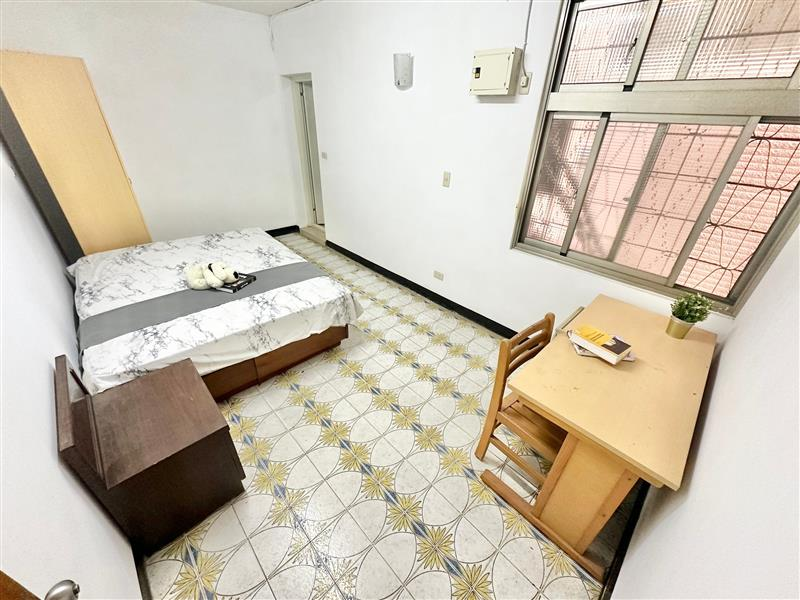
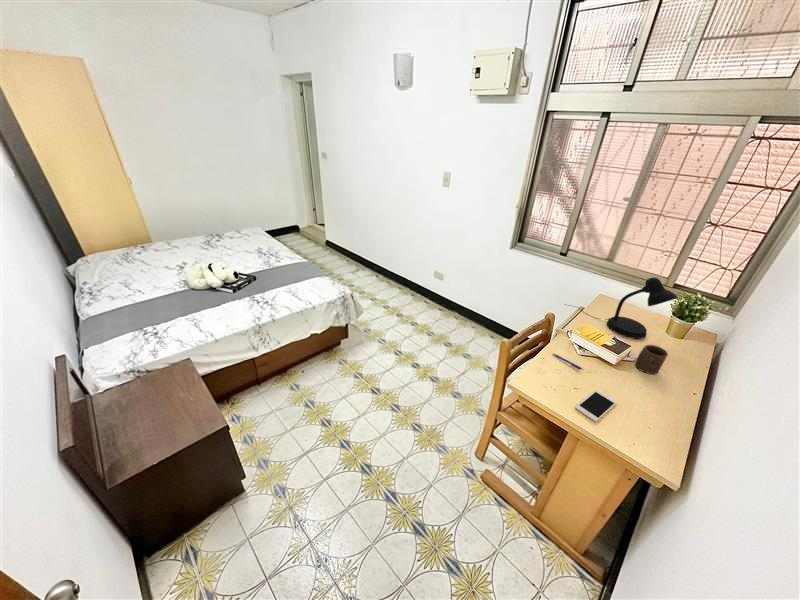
+ cup (650, 359)
+ desk lamp (620, 300)
+ cell phone (596, 405)
+ pen (567, 361)
